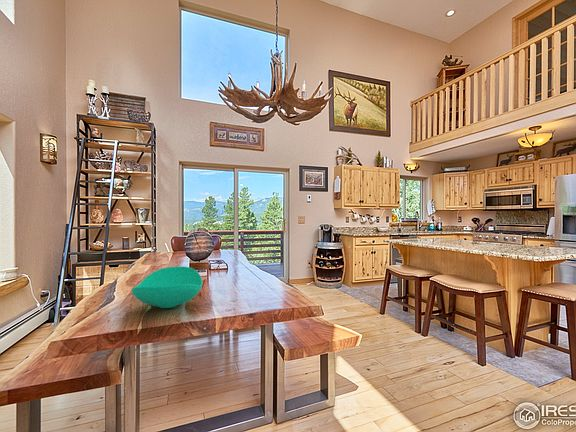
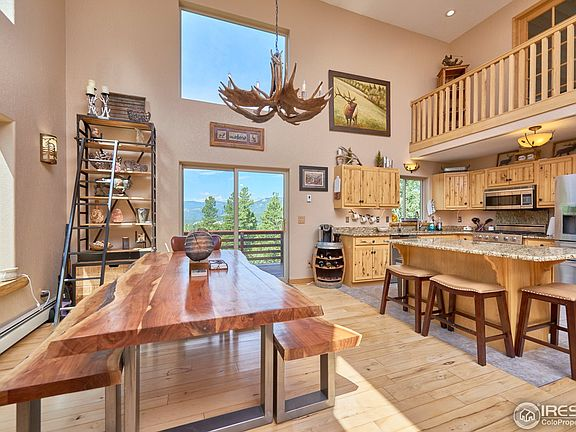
- table top decor (169, 290)
